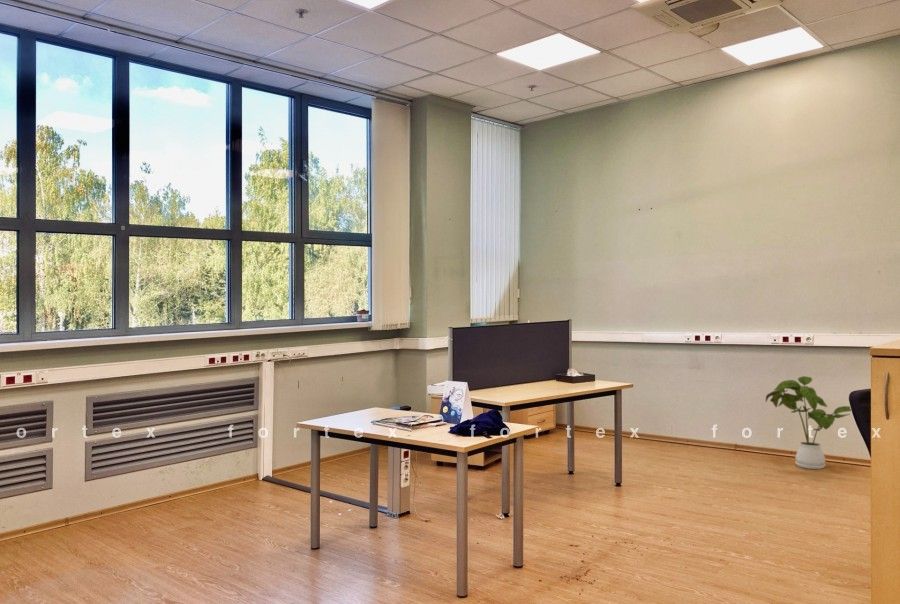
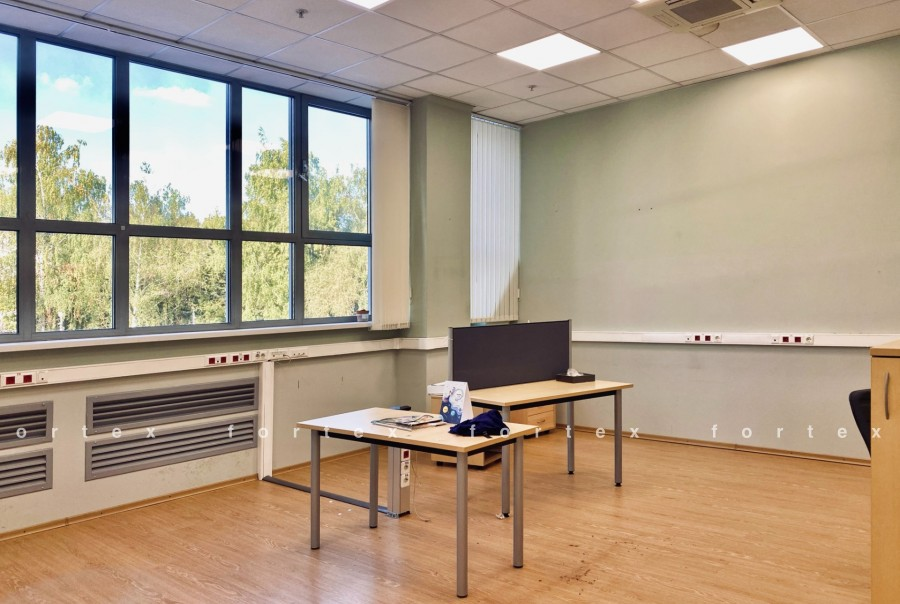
- house plant (807, 423)
